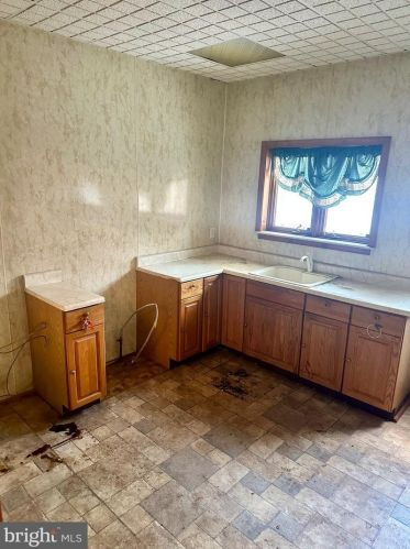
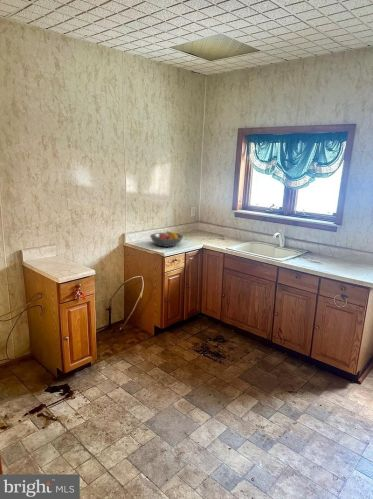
+ fruit bowl (166, 239)
